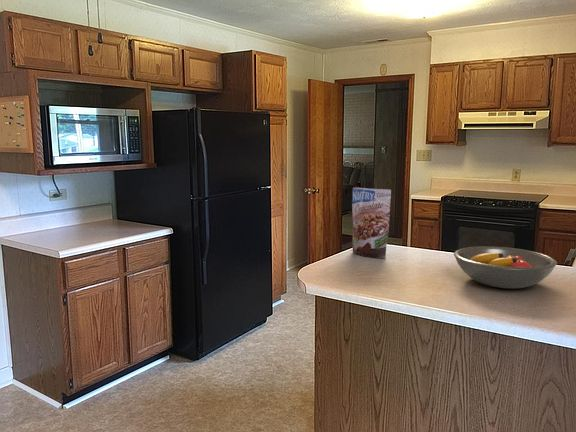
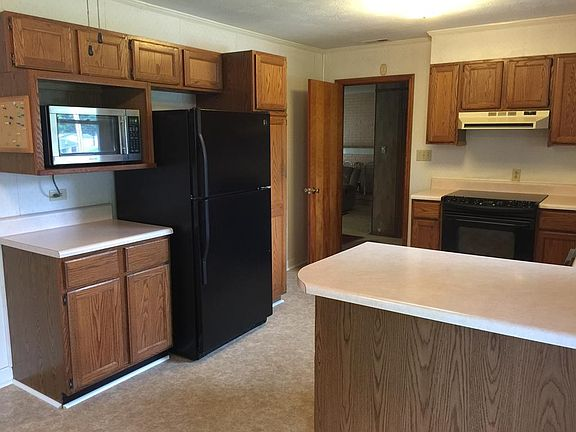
- granola pouch (370, 222)
- fruit bowl (502, 266)
